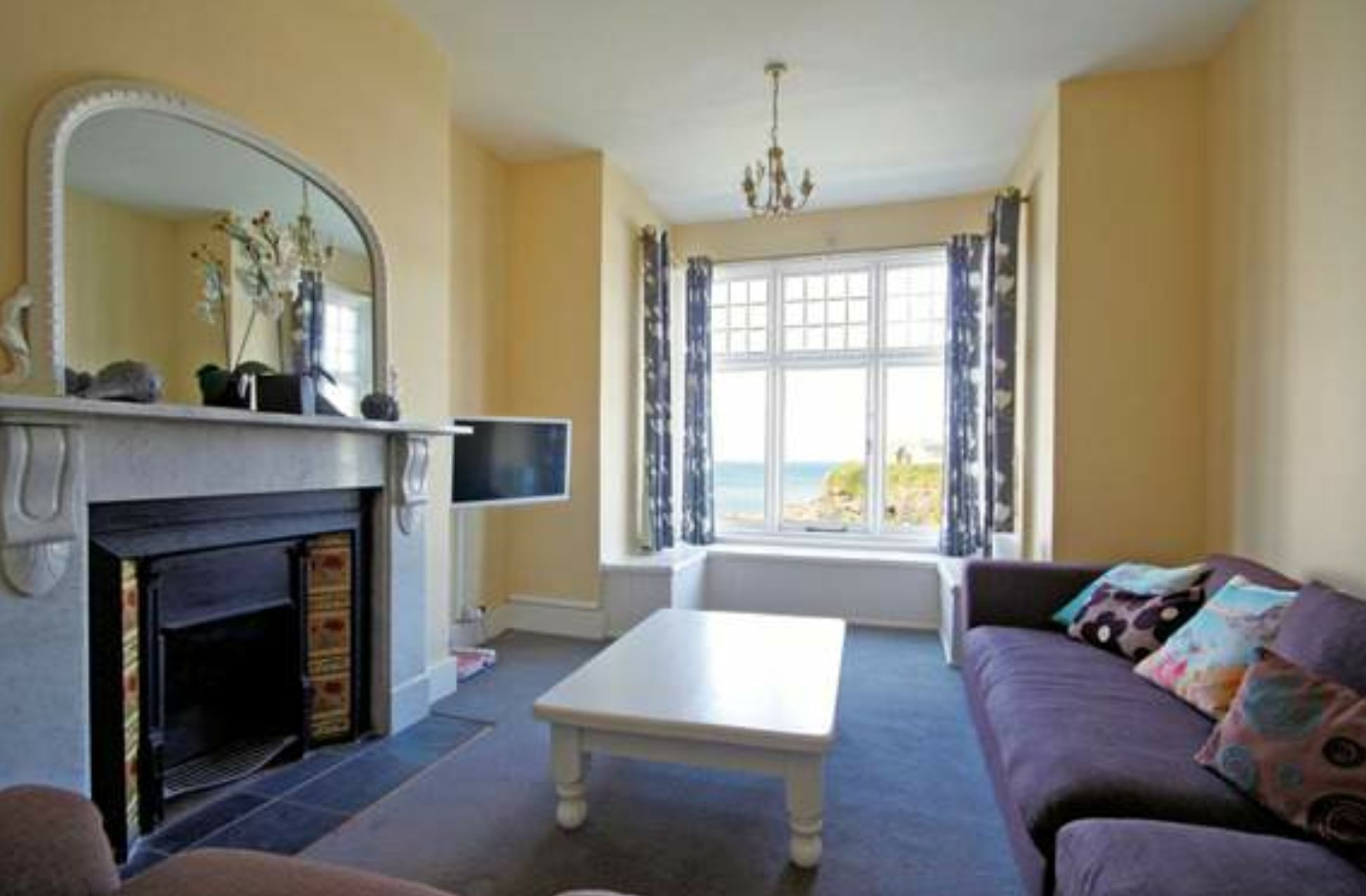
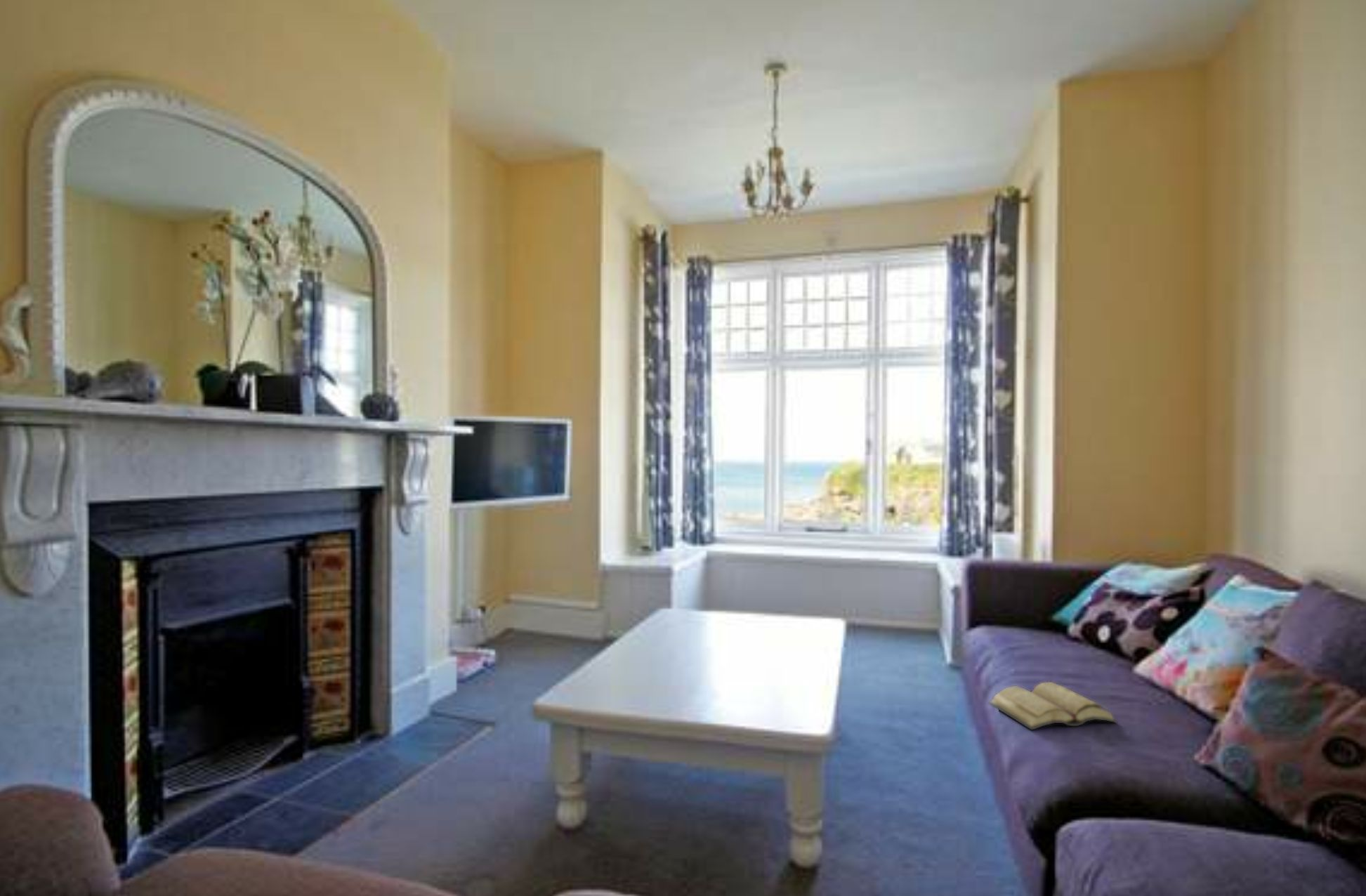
+ diary (1051, 703)
